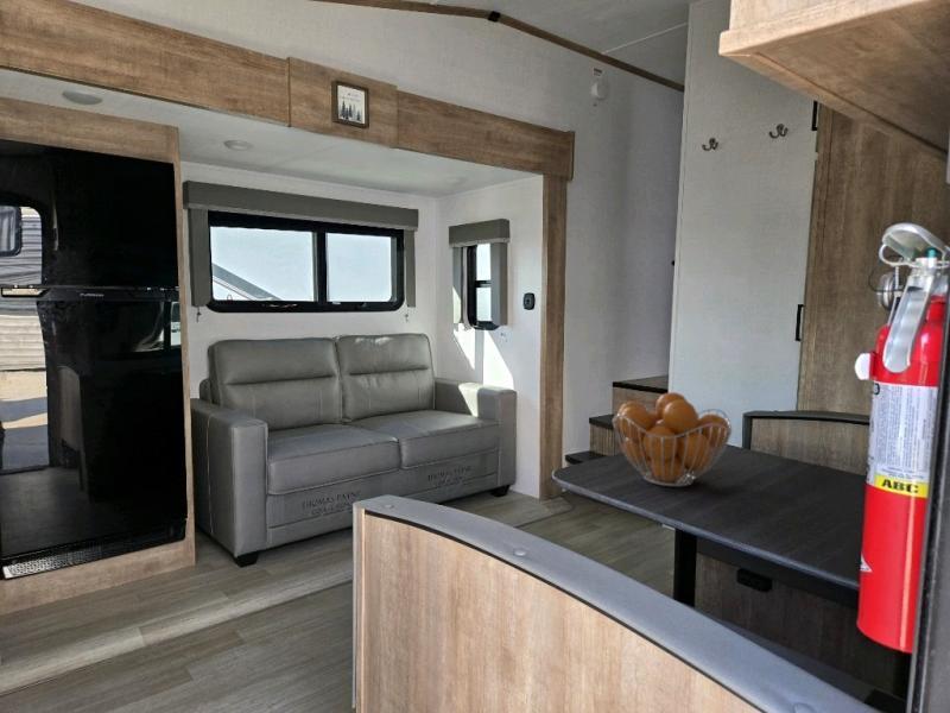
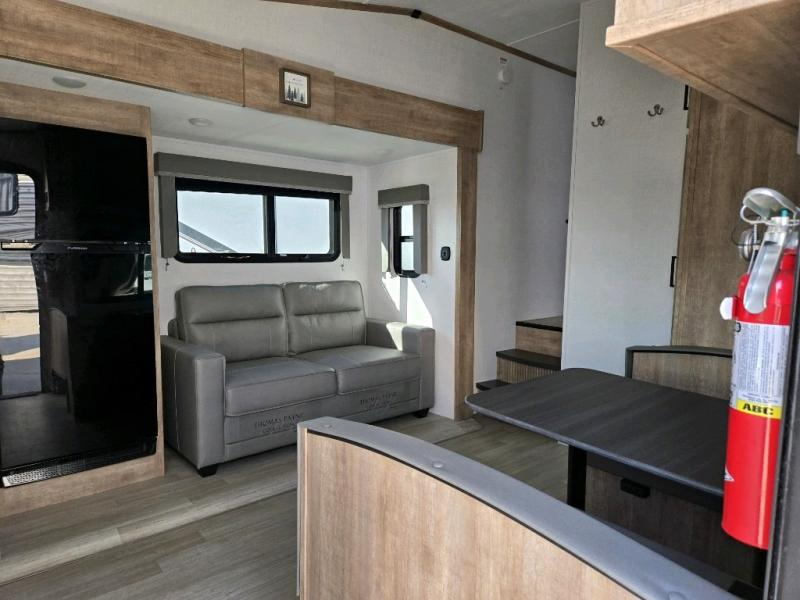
- fruit basket (670, 437)
